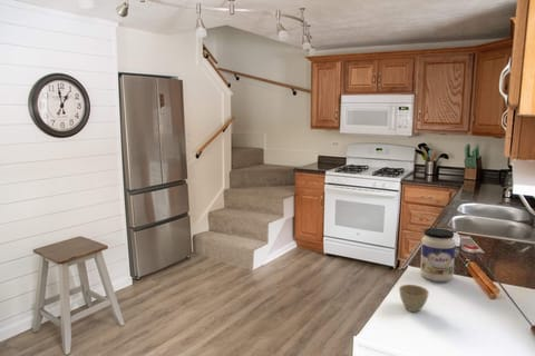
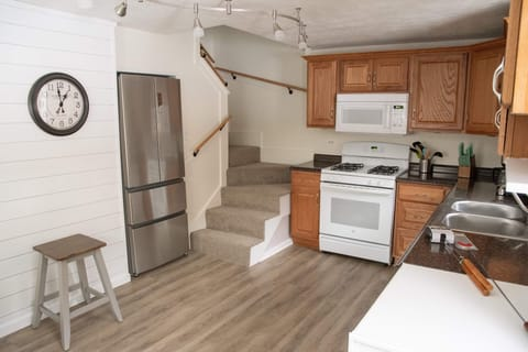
- jar (437, 254)
- flower pot (412, 299)
